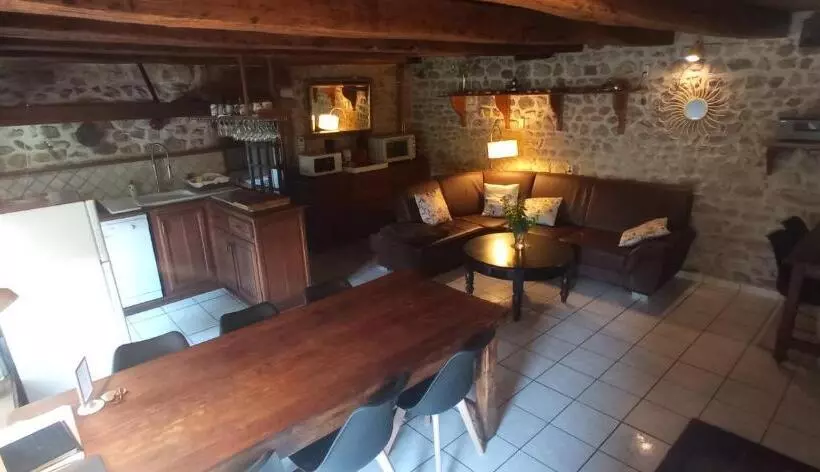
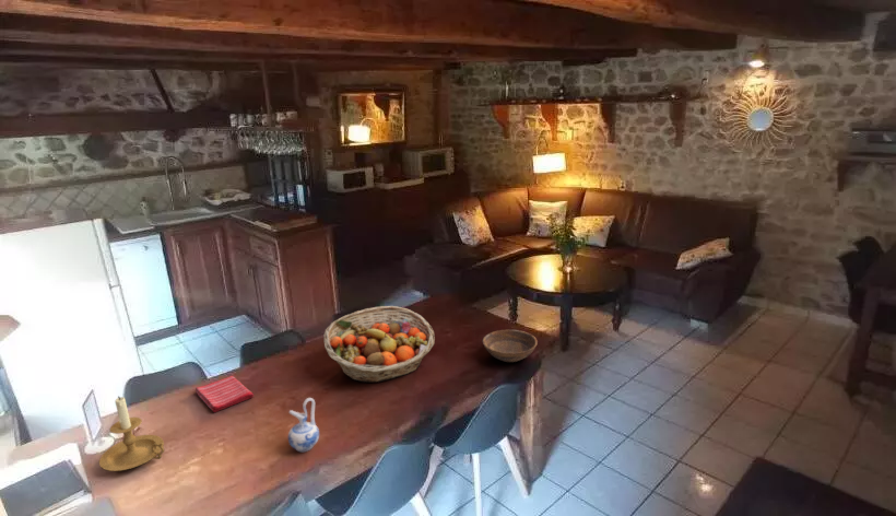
+ dish towel (224, 391)
+ candle holder (126, 427)
+ ceramic pitcher (302, 424)
+ fruit basket (380, 343)
+ bowl (509, 348)
